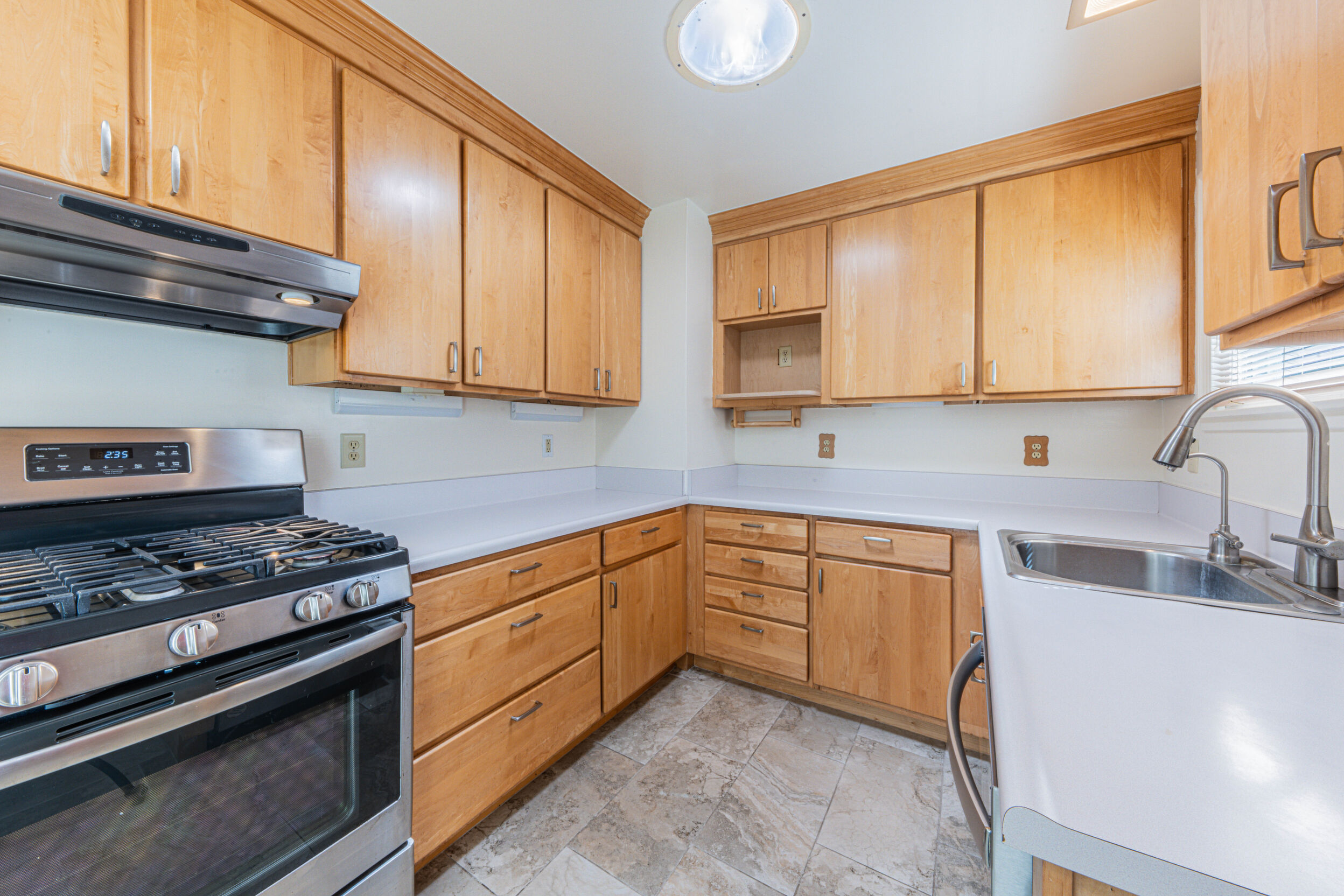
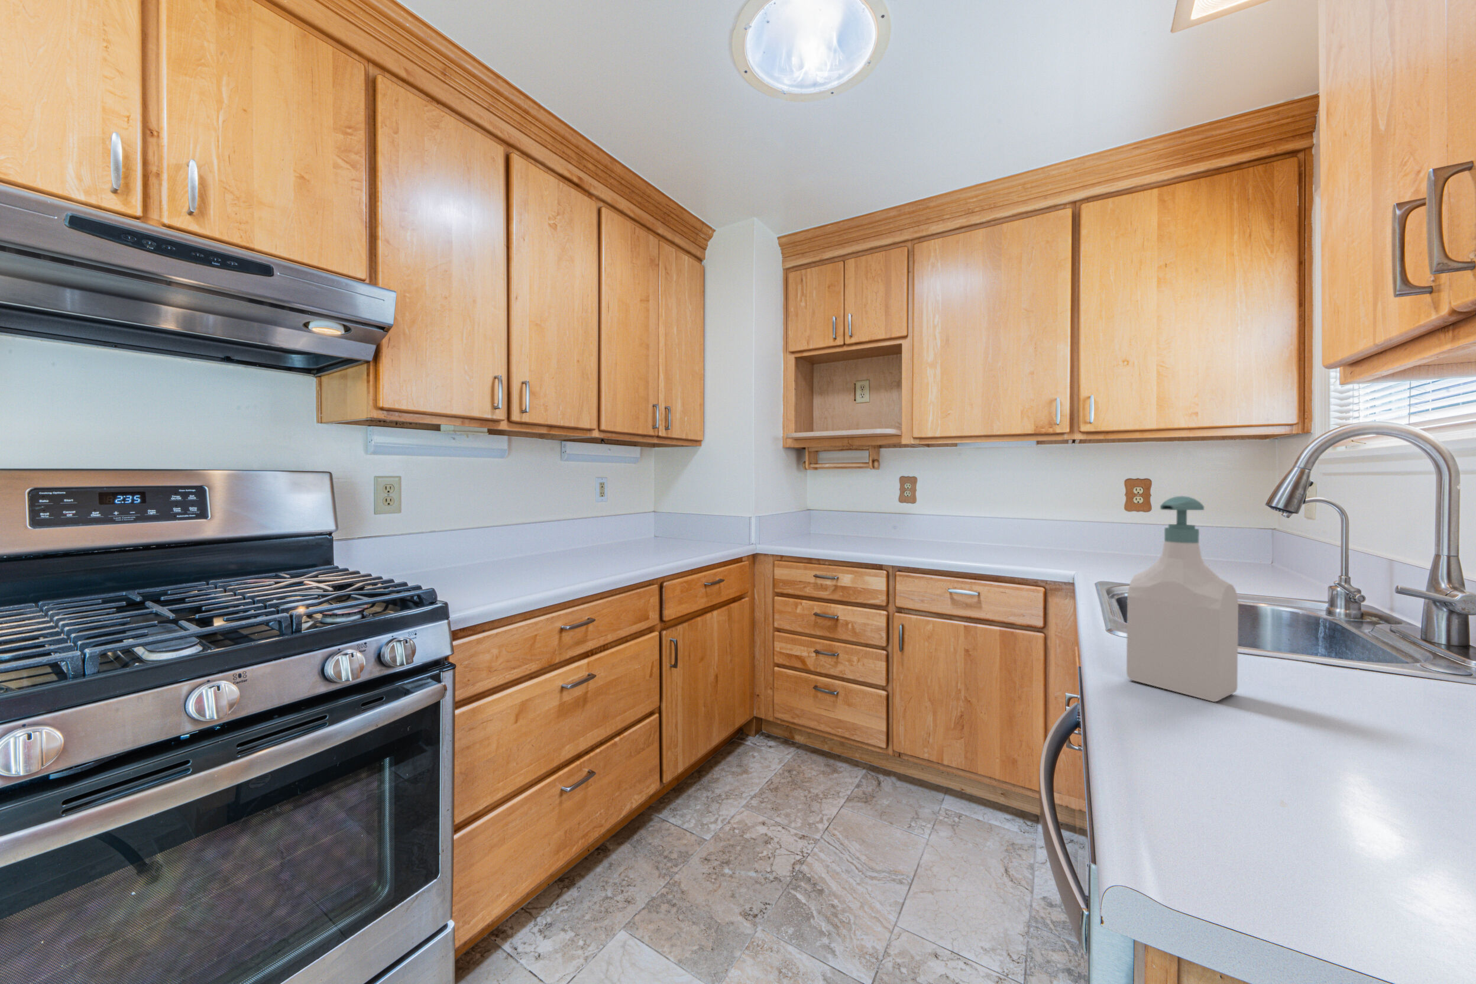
+ soap bottle (1178, 591)
